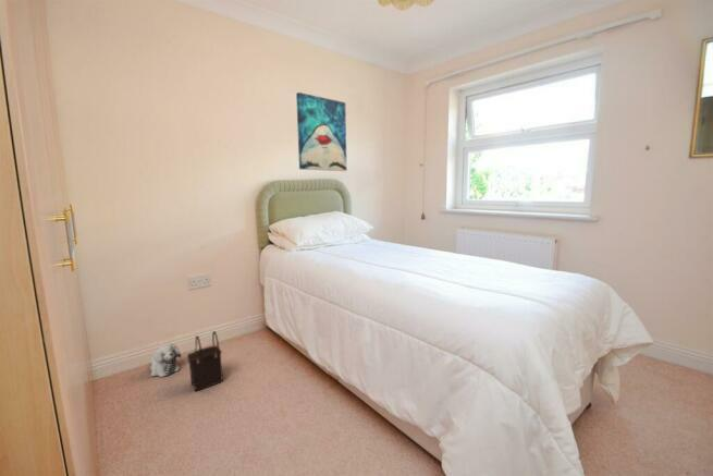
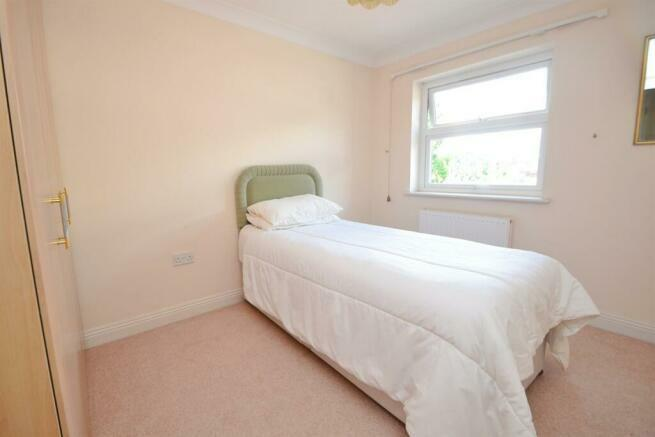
- wall art (322, 134)
- plush toy (163, 354)
- satchel (206, 358)
